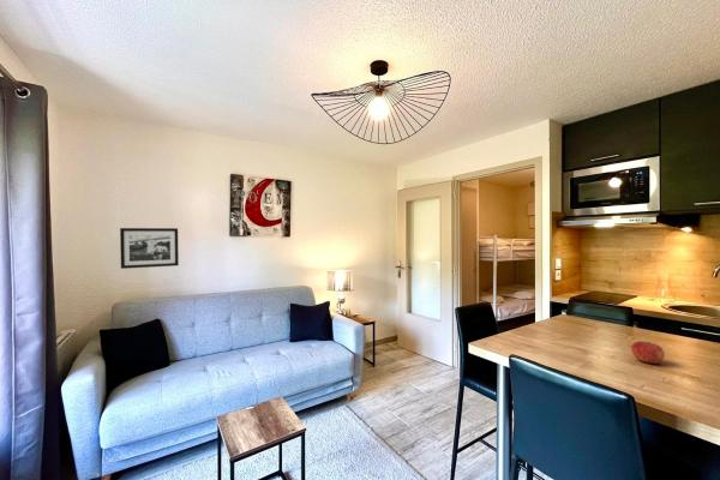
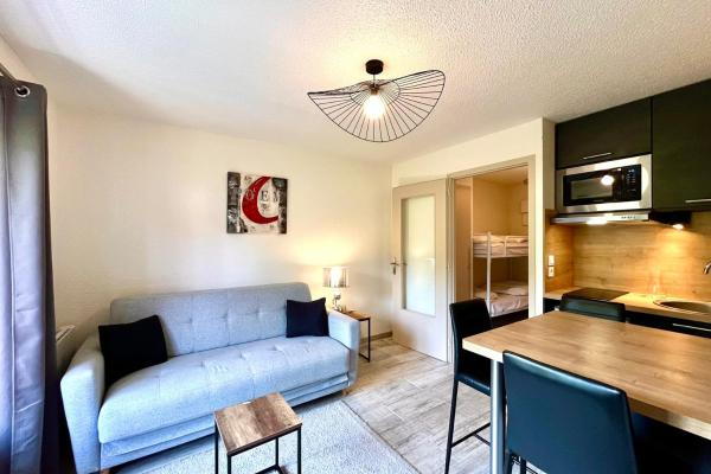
- fruit (647, 350)
- picture frame (150, 247)
